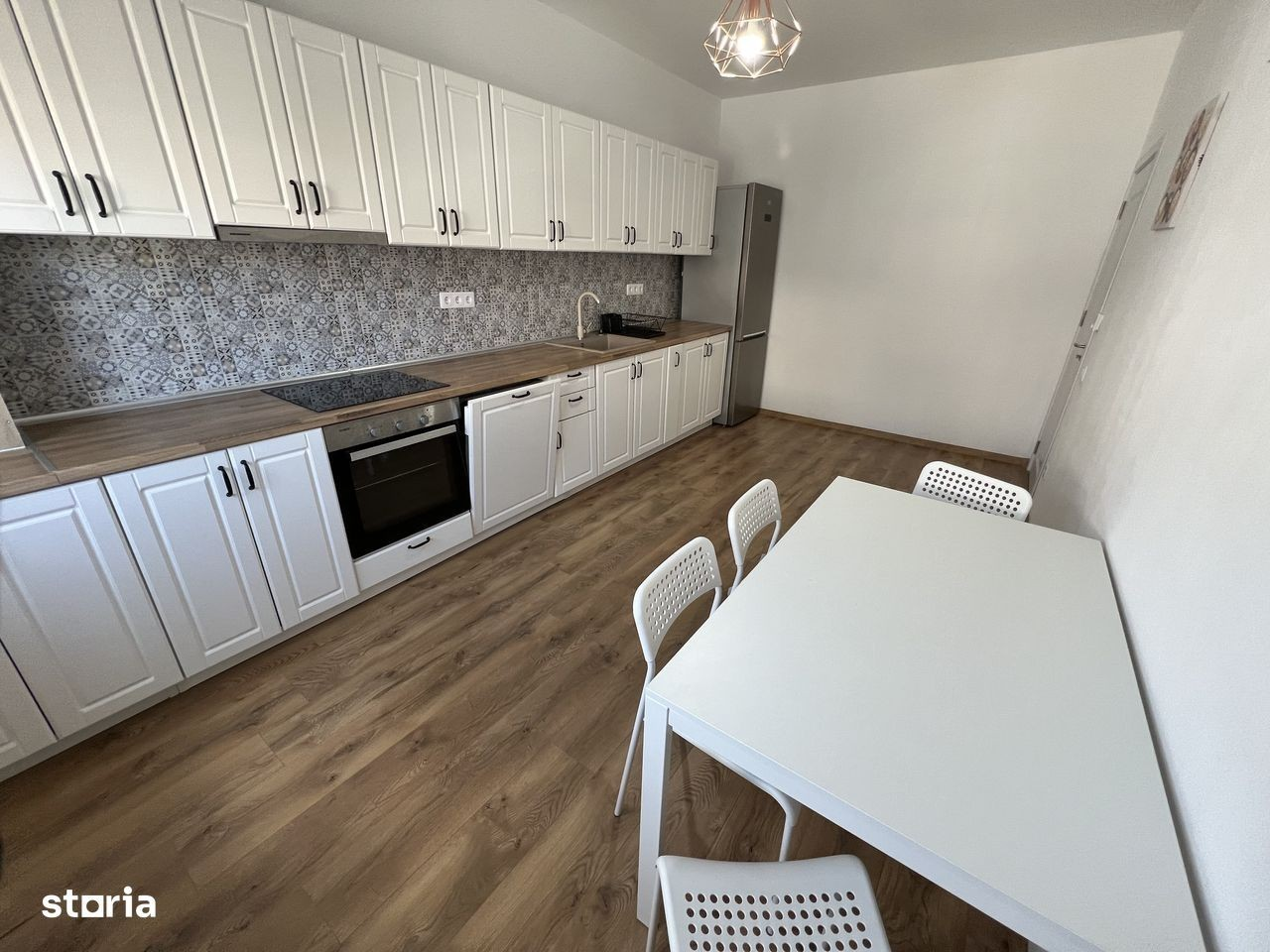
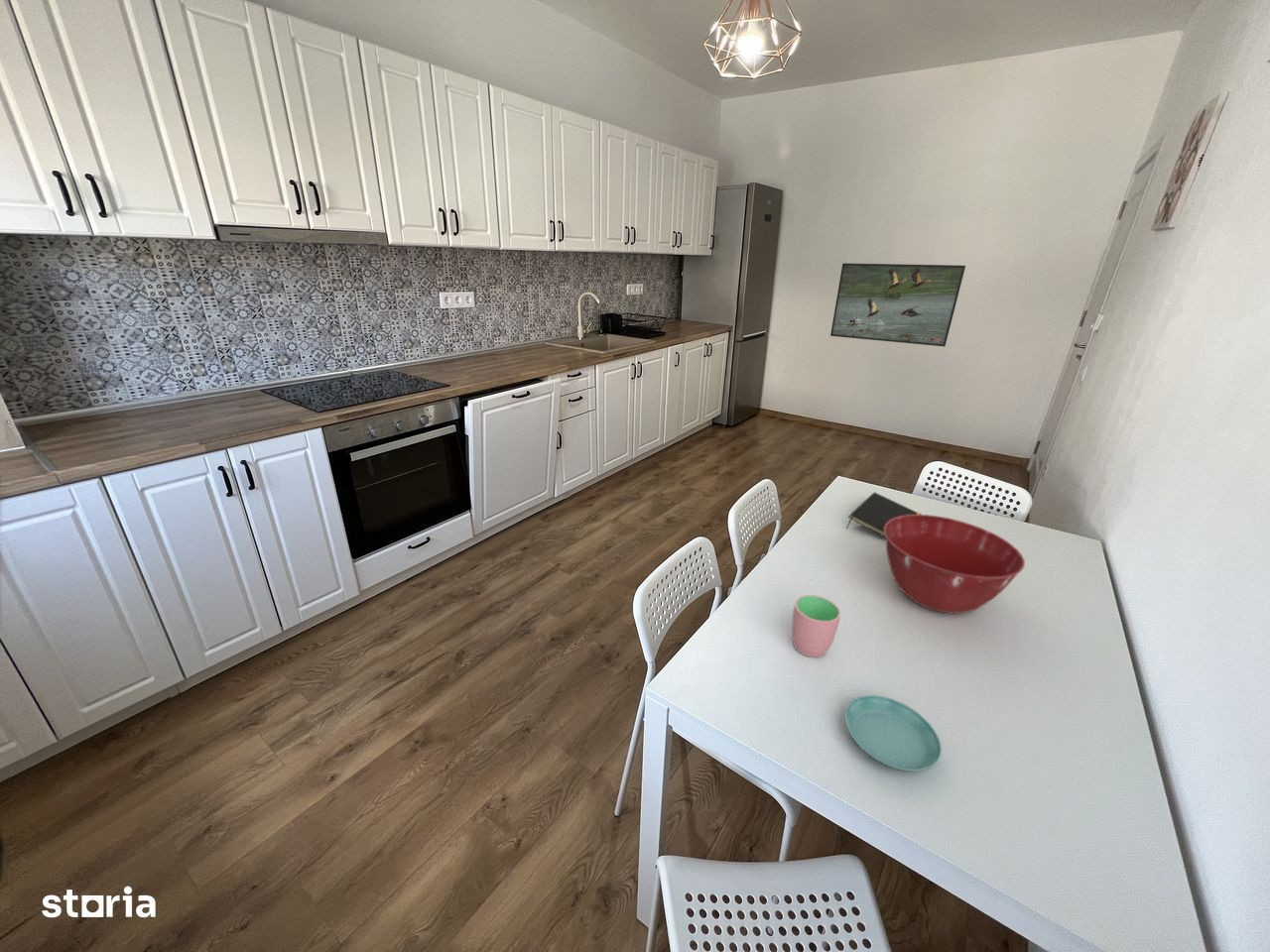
+ mixing bowl (942, 569)
+ notepad (887, 517)
+ saucer (889, 735)
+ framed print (892, 303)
+ cup (815, 623)
